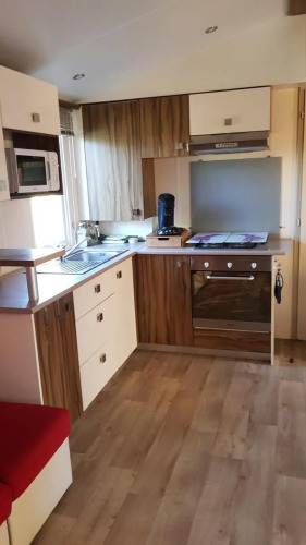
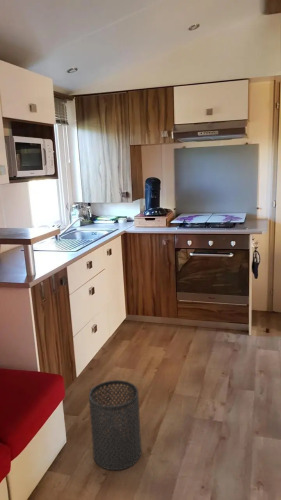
+ trash can (115, 423)
